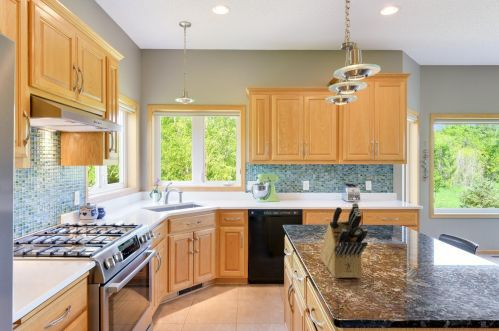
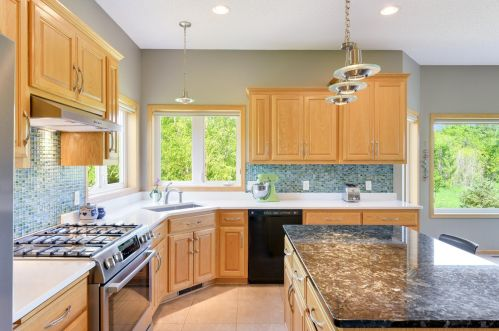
- knife block (341, 235)
